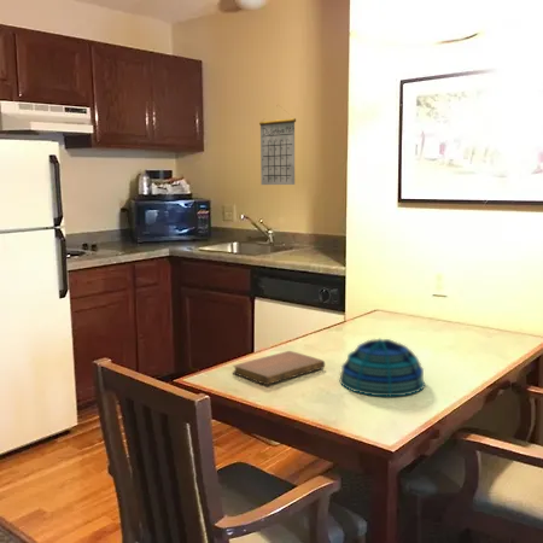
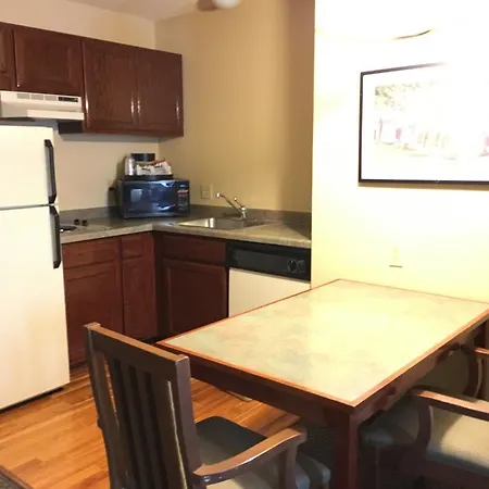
- decorative bowl (381, 361)
- notebook (279, 366)
- calendar (278, 145)
